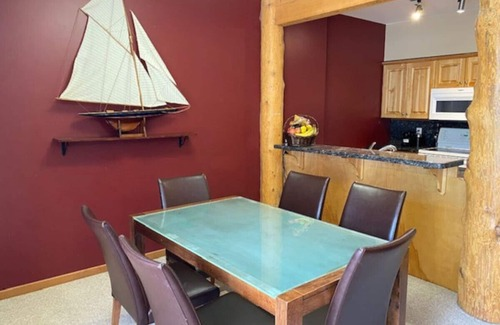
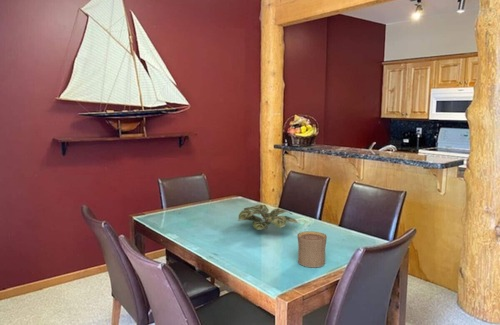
+ plant (267, 219)
+ cup (311, 248)
